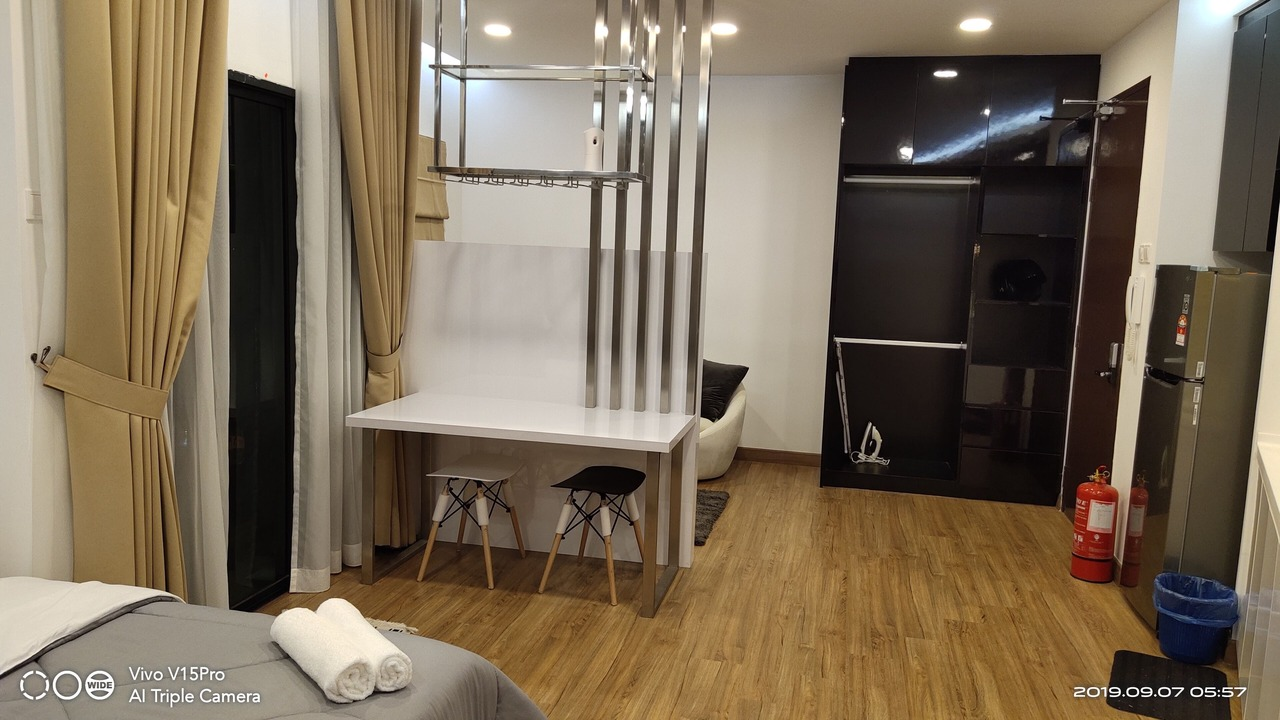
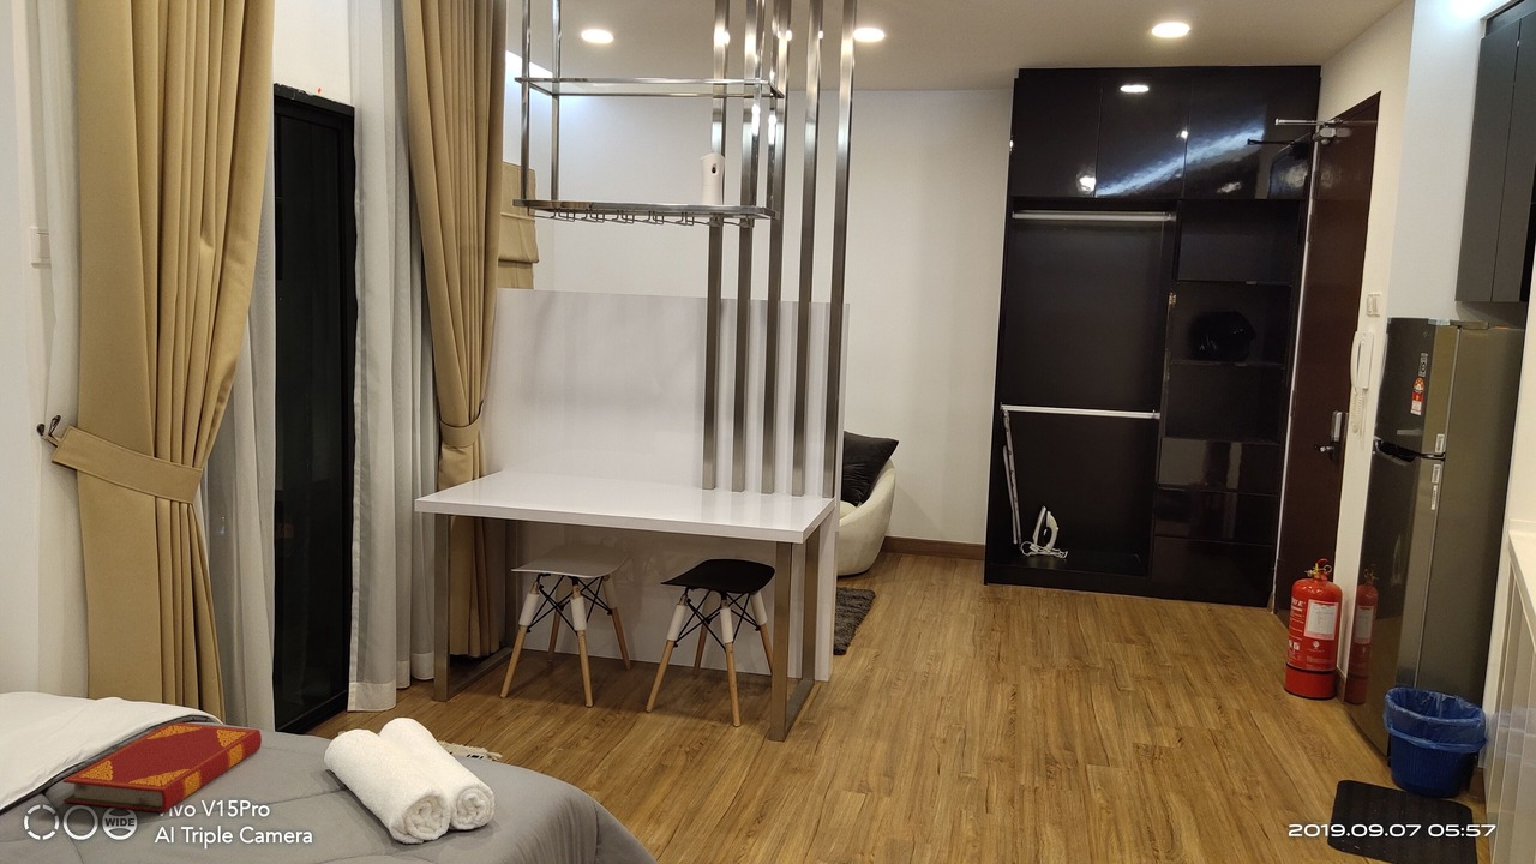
+ hardback book (168, 763)
